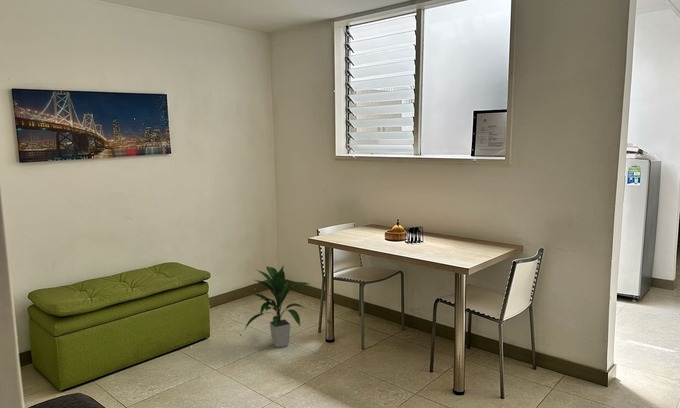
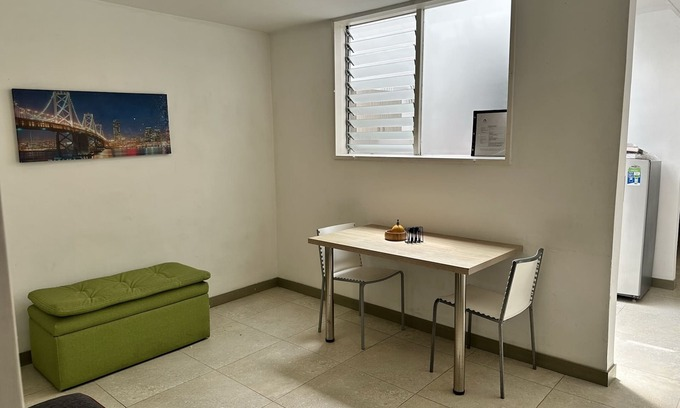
- indoor plant (275, 304)
